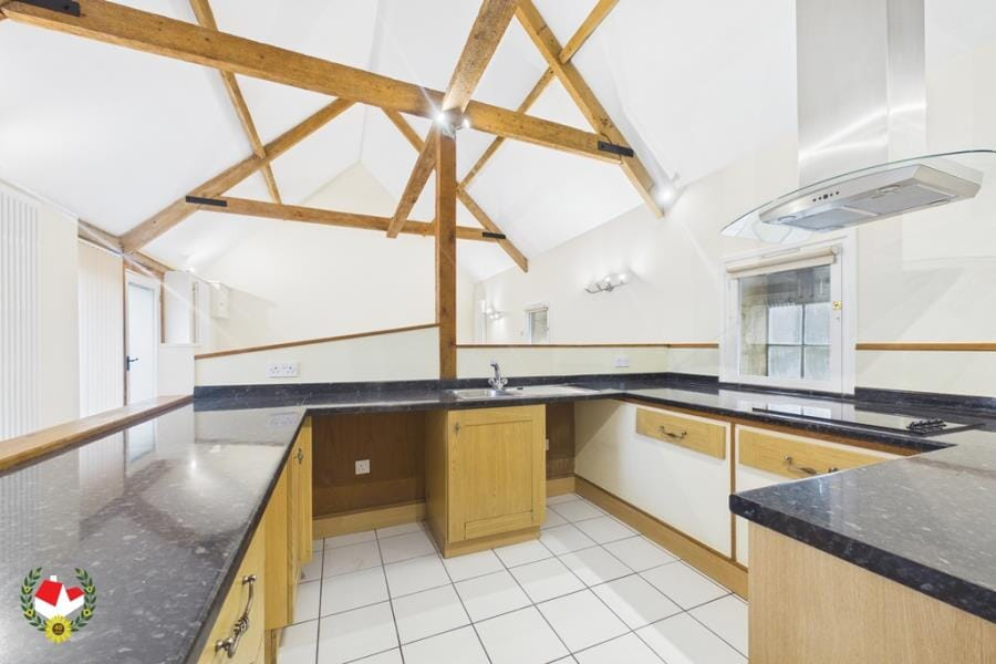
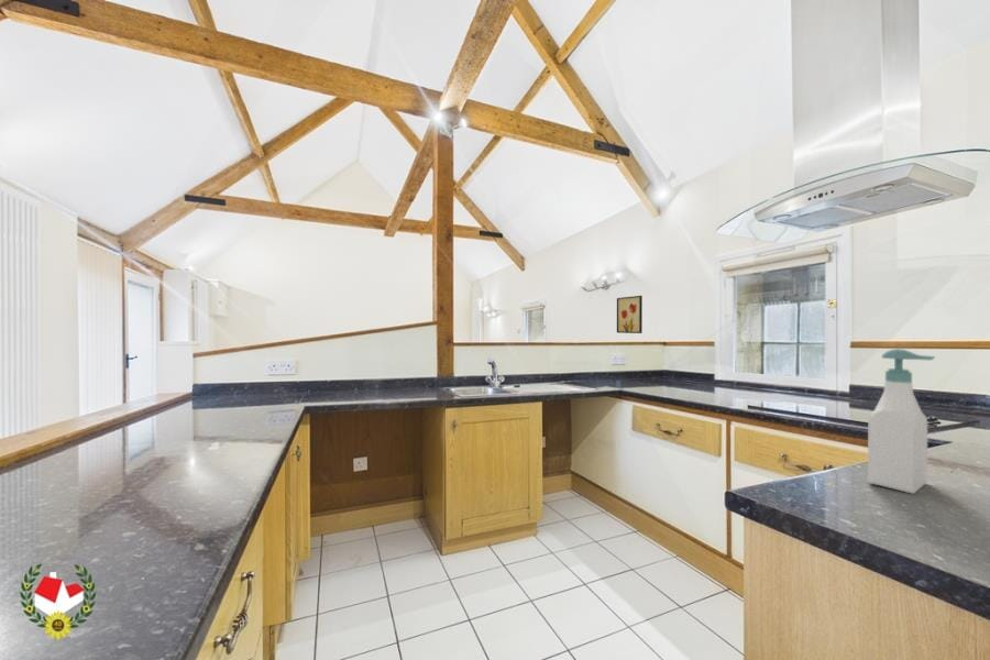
+ wall art (629, 315)
+ soap bottle (904, 416)
